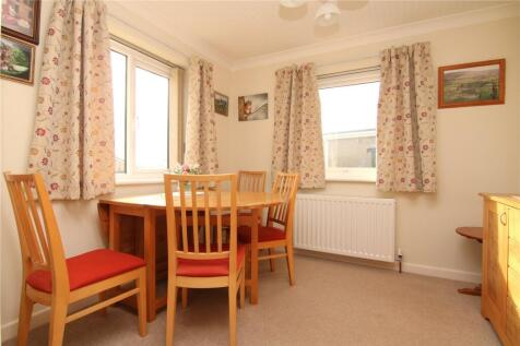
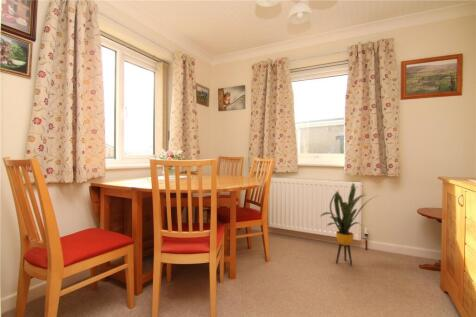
+ house plant (349, 223)
